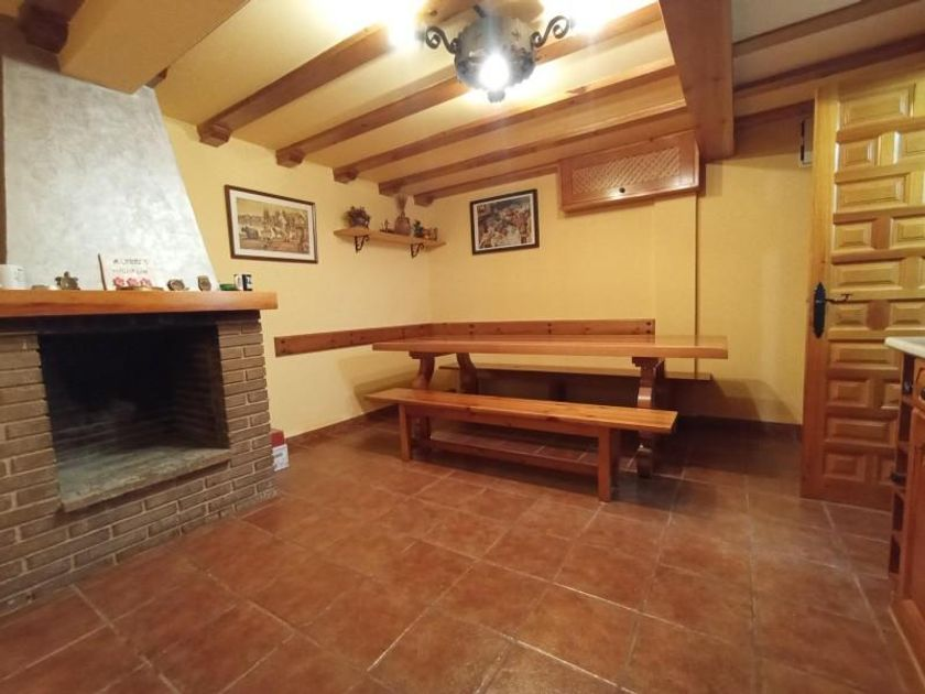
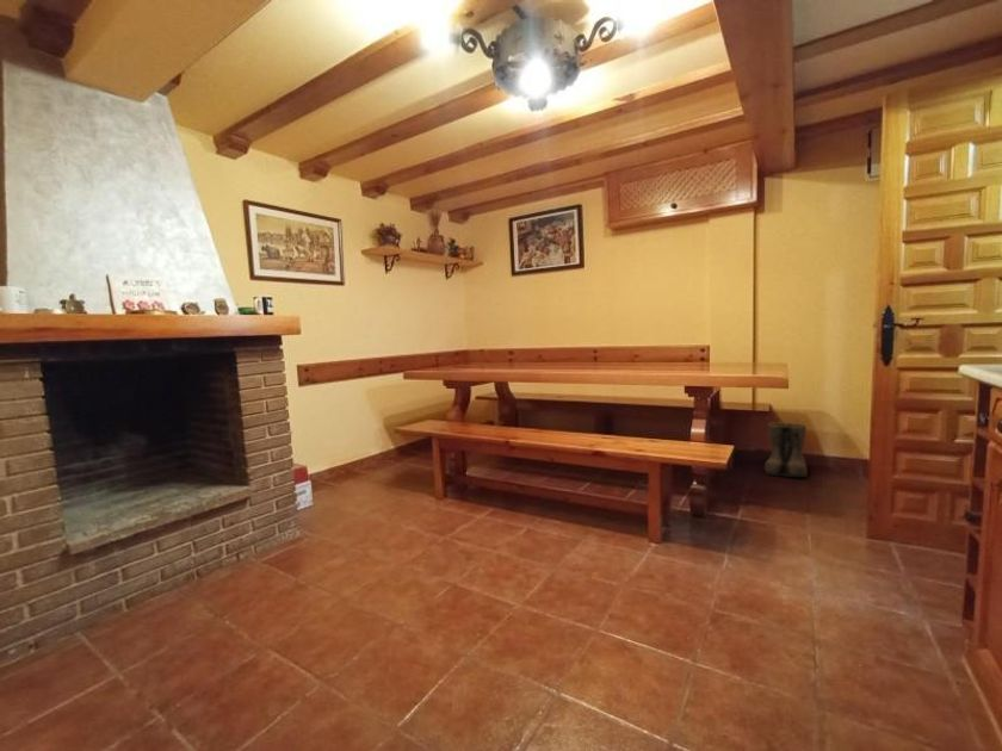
+ boots (785, 447)
